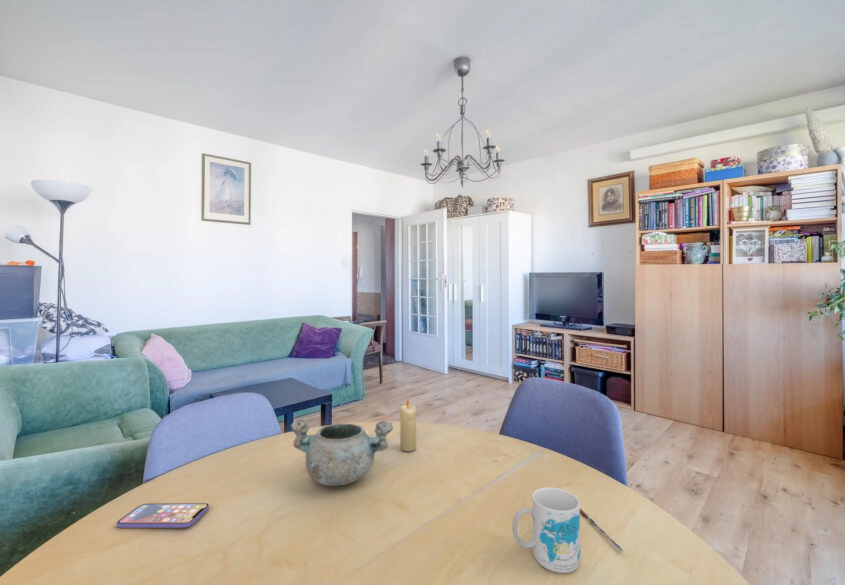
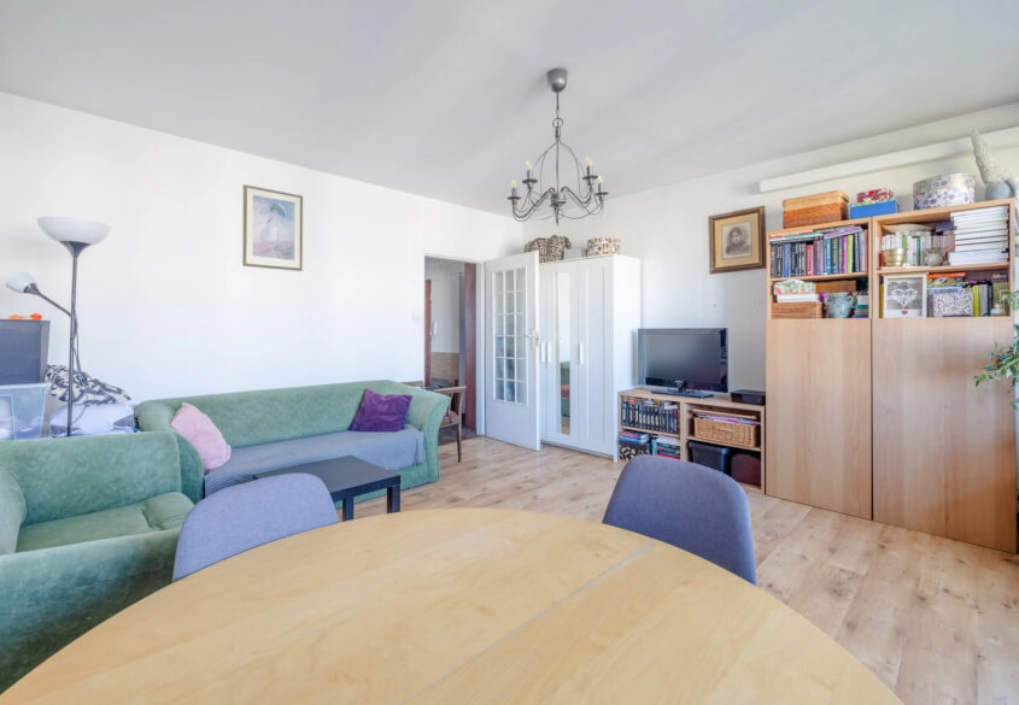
- mug (545, 528)
- candle (408, 423)
- smartphone (164, 514)
- pen (598, 527)
- decorative bowl (342, 448)
